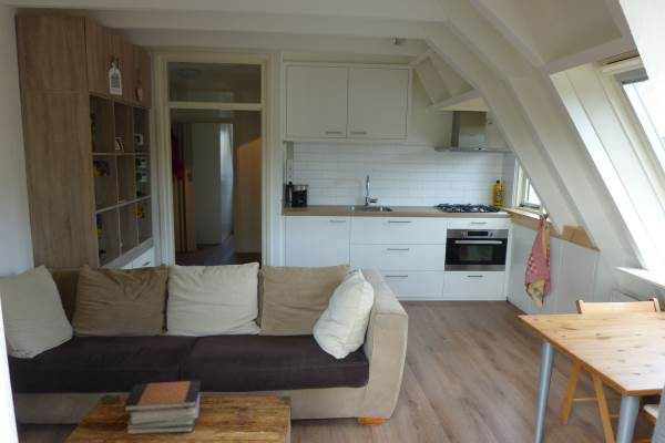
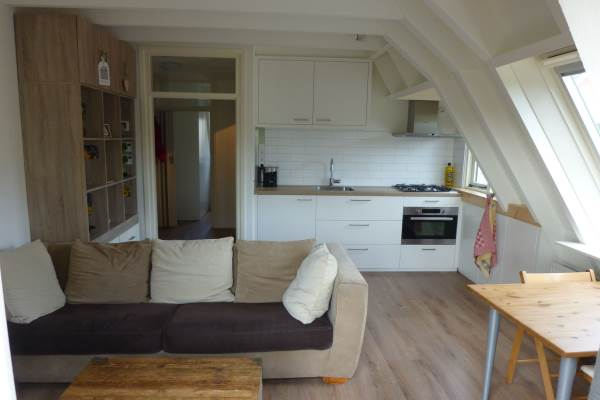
- book stack (165, 406)
